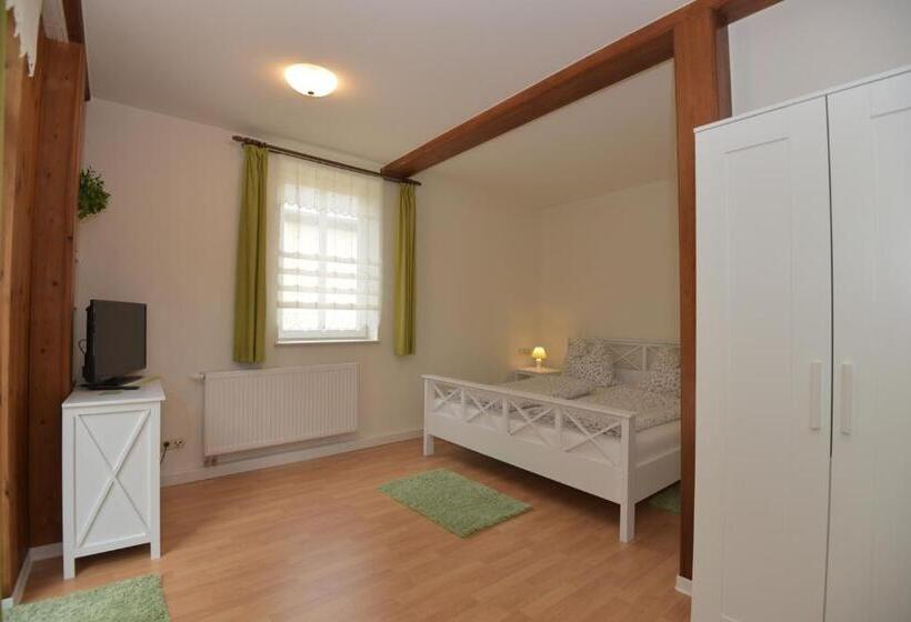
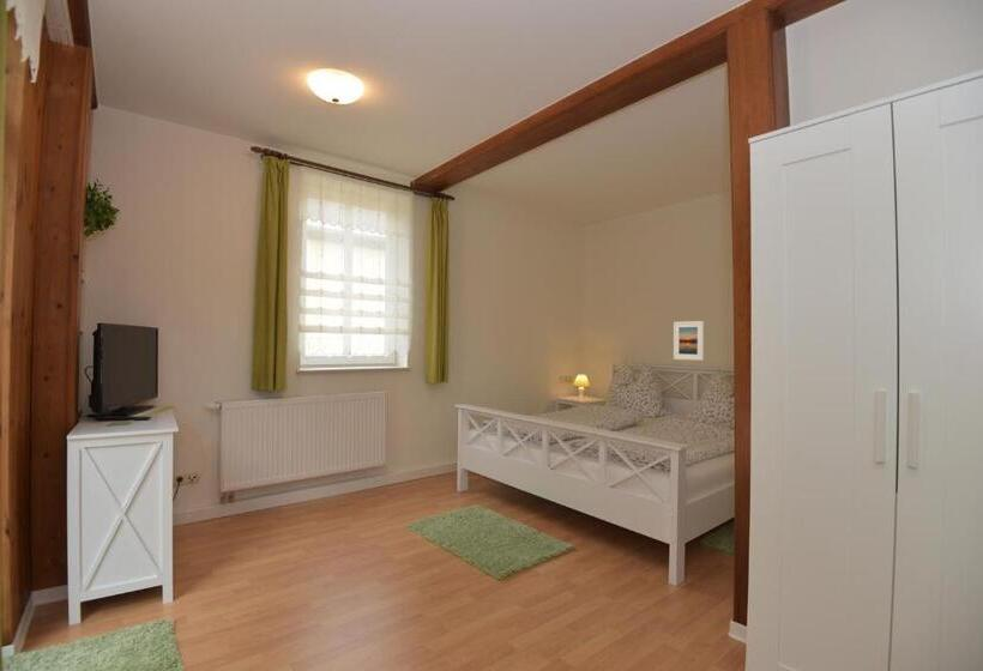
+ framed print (688, 340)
